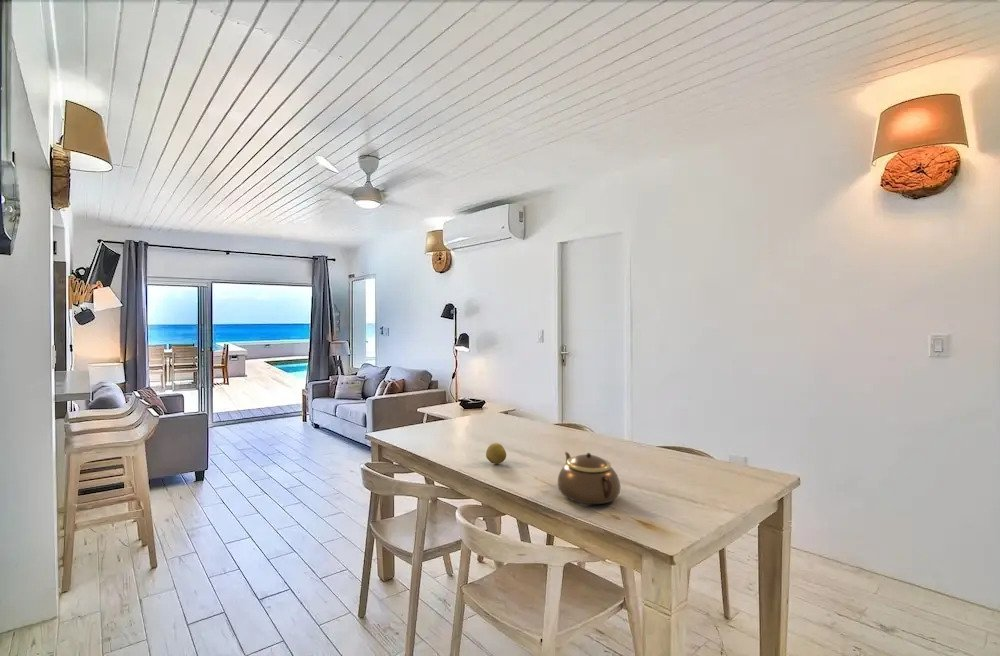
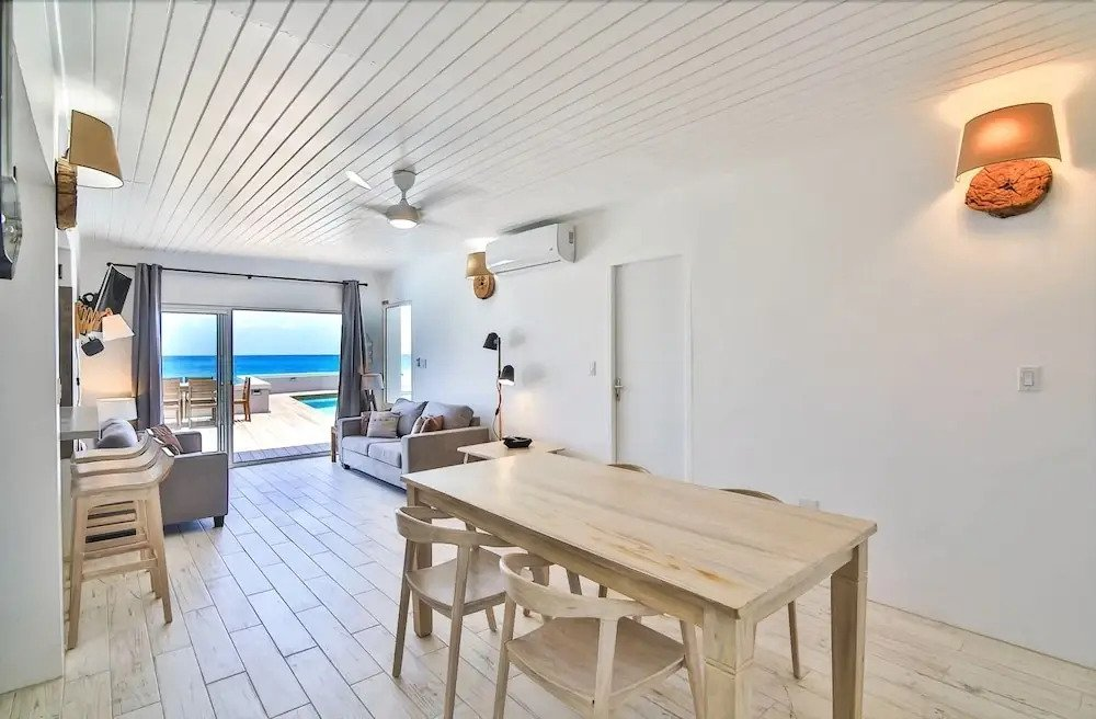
- teapot (586, 474)
- fruit (496, 453)
